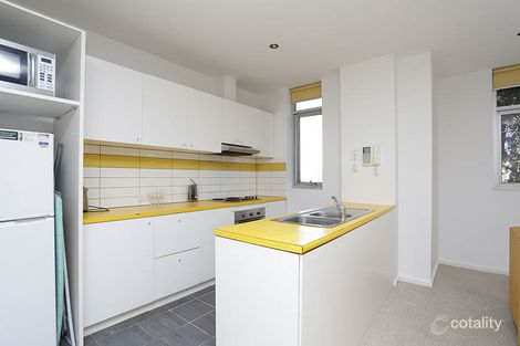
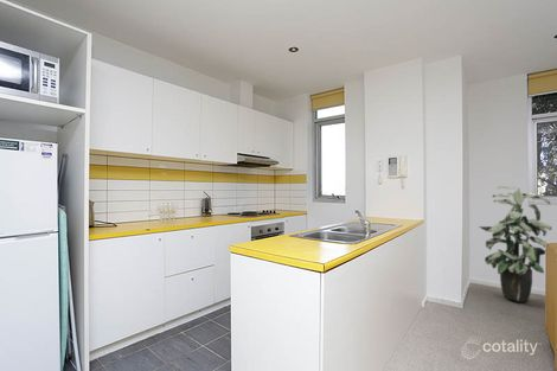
+ indoor plant (513, 242)
